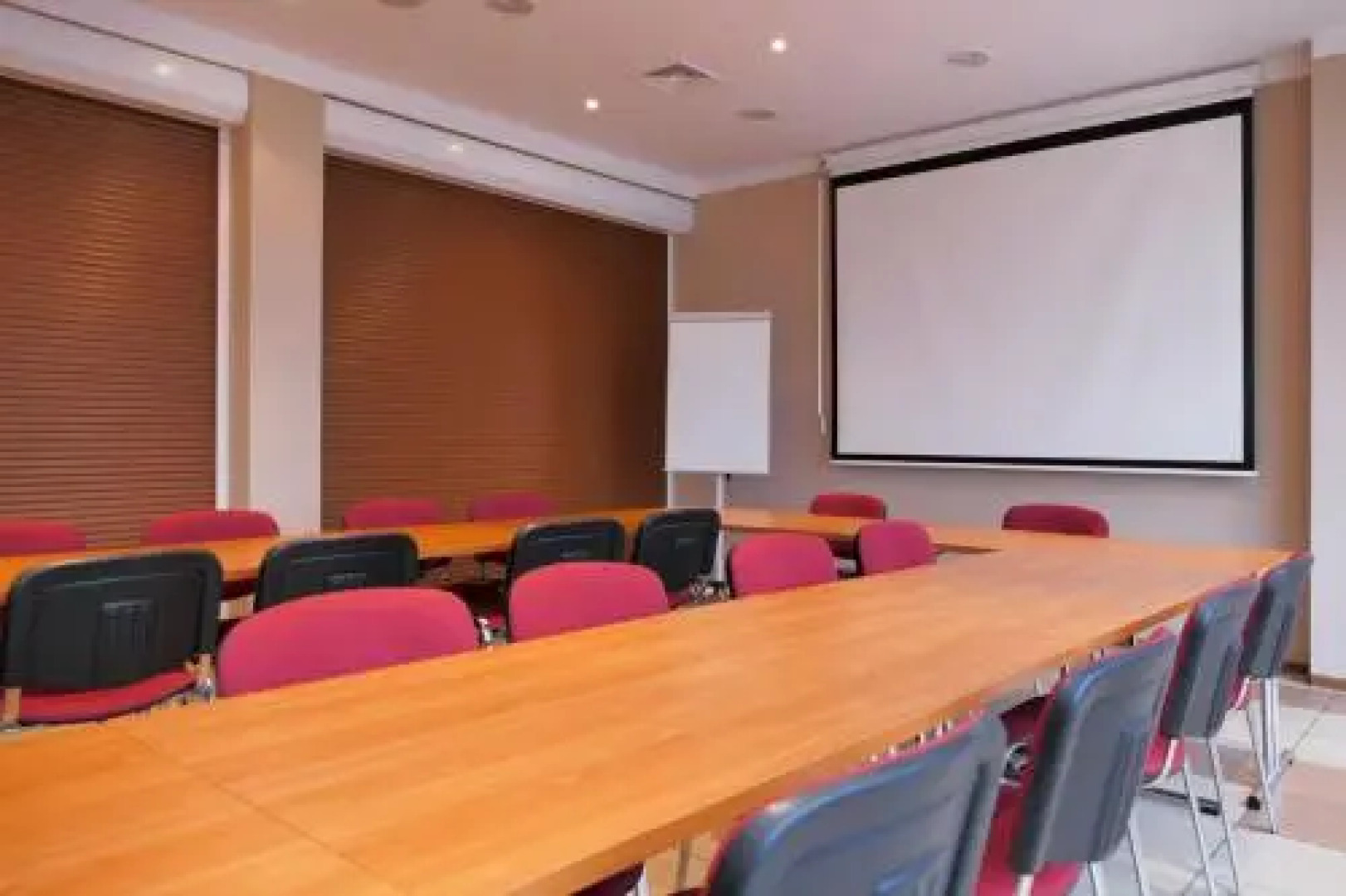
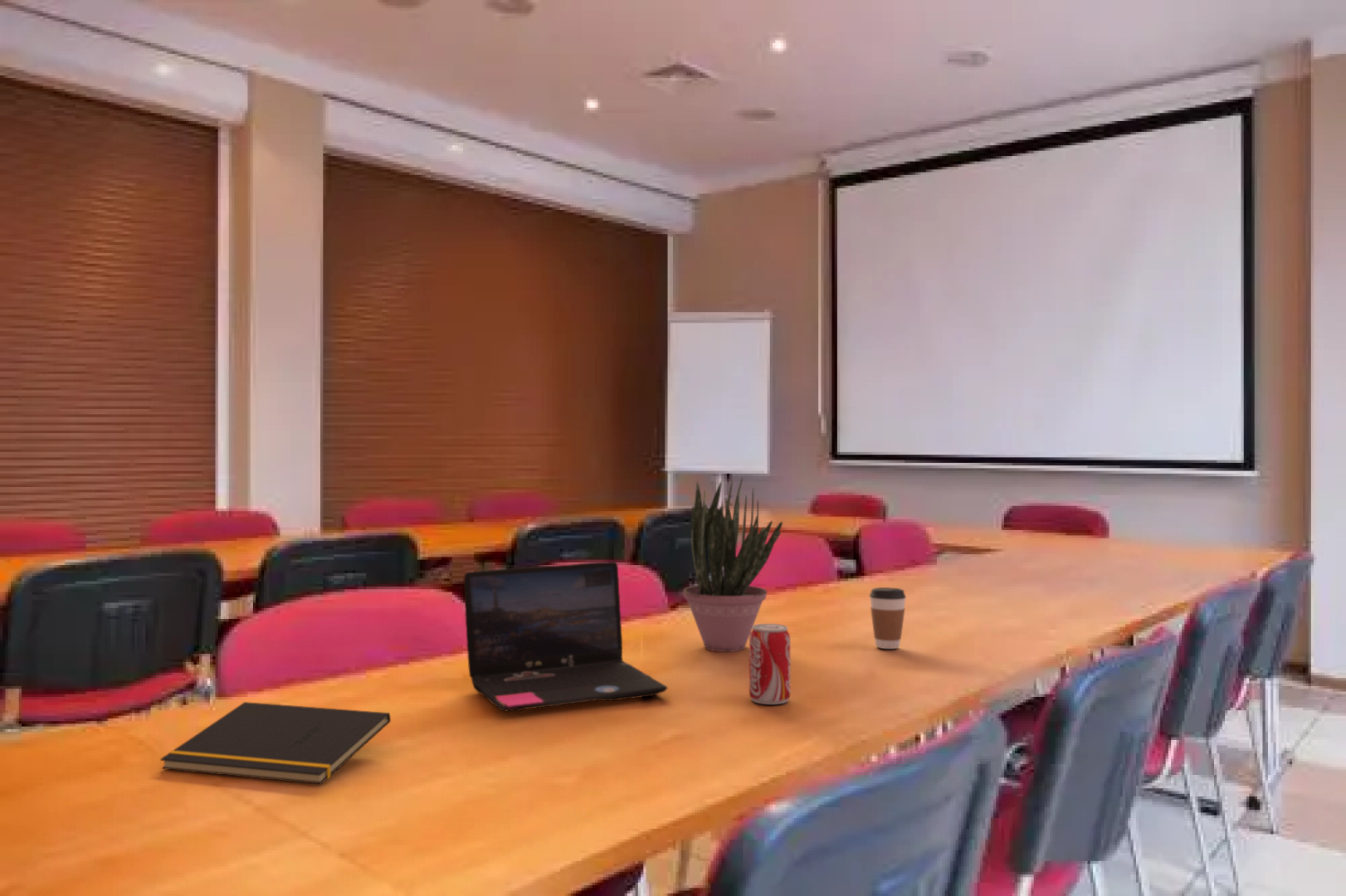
+ potted plant (731, 563)
+ notepad (280, 739)
+ coffee cup (887, 617)
+ laptop (563, 631)
+ beverage can (769, 663)
